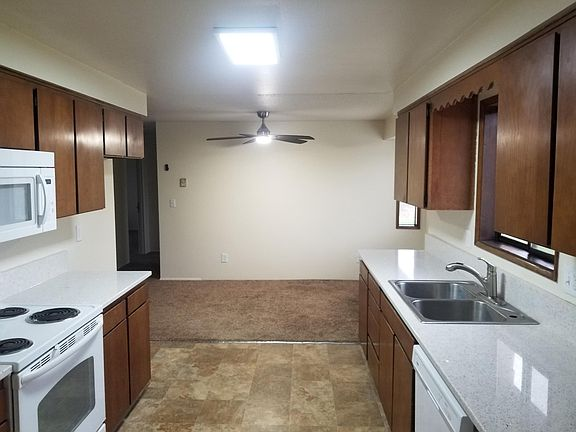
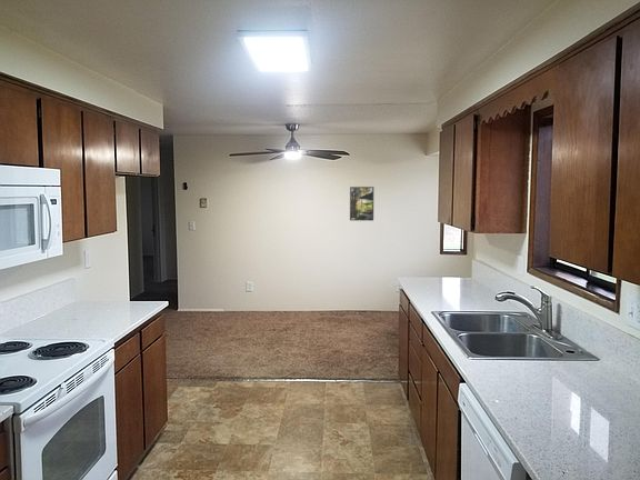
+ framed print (361, 203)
